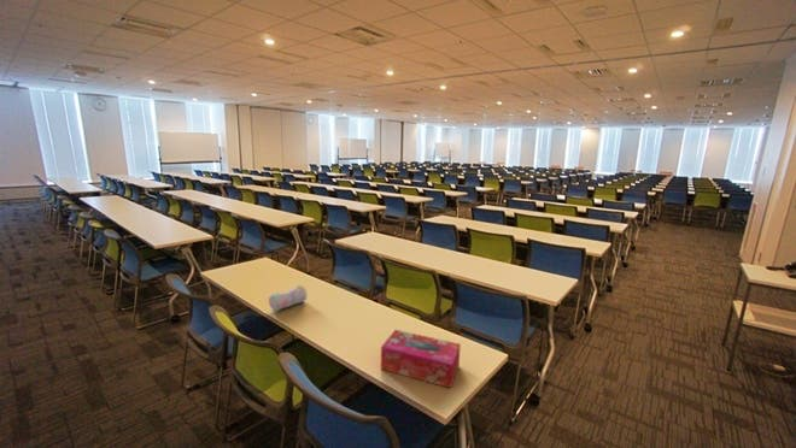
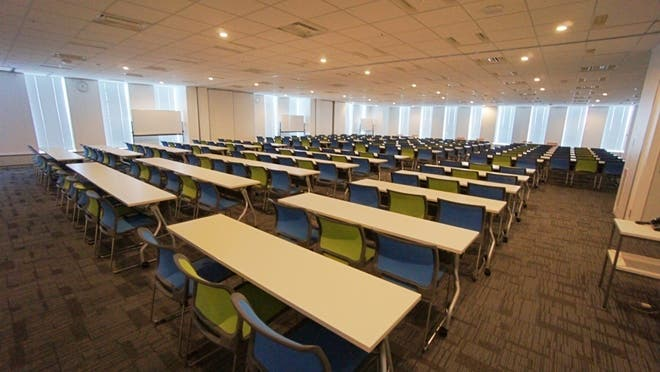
- tissue box (420, 355)
- pencil case (288, 297)
